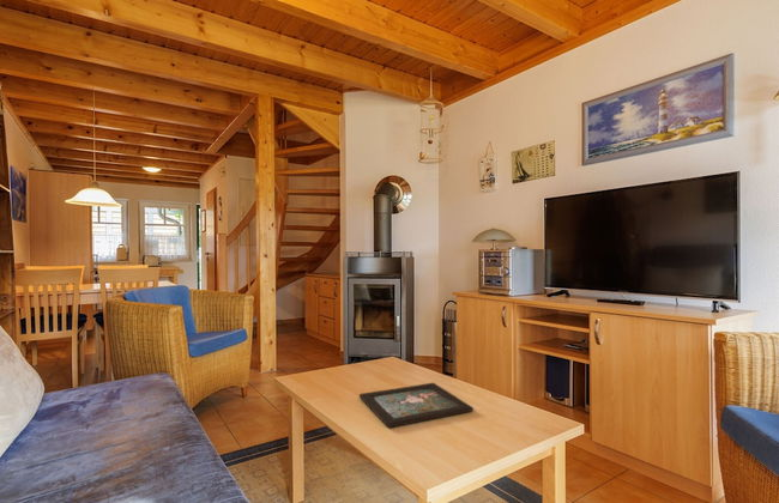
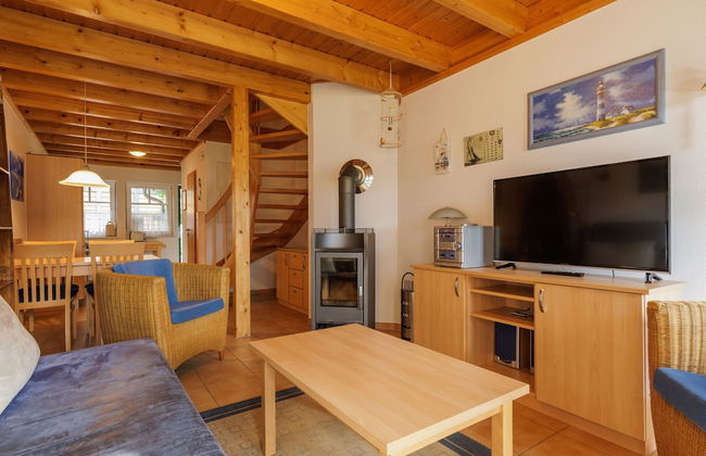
- decorative tray (413, 401)
